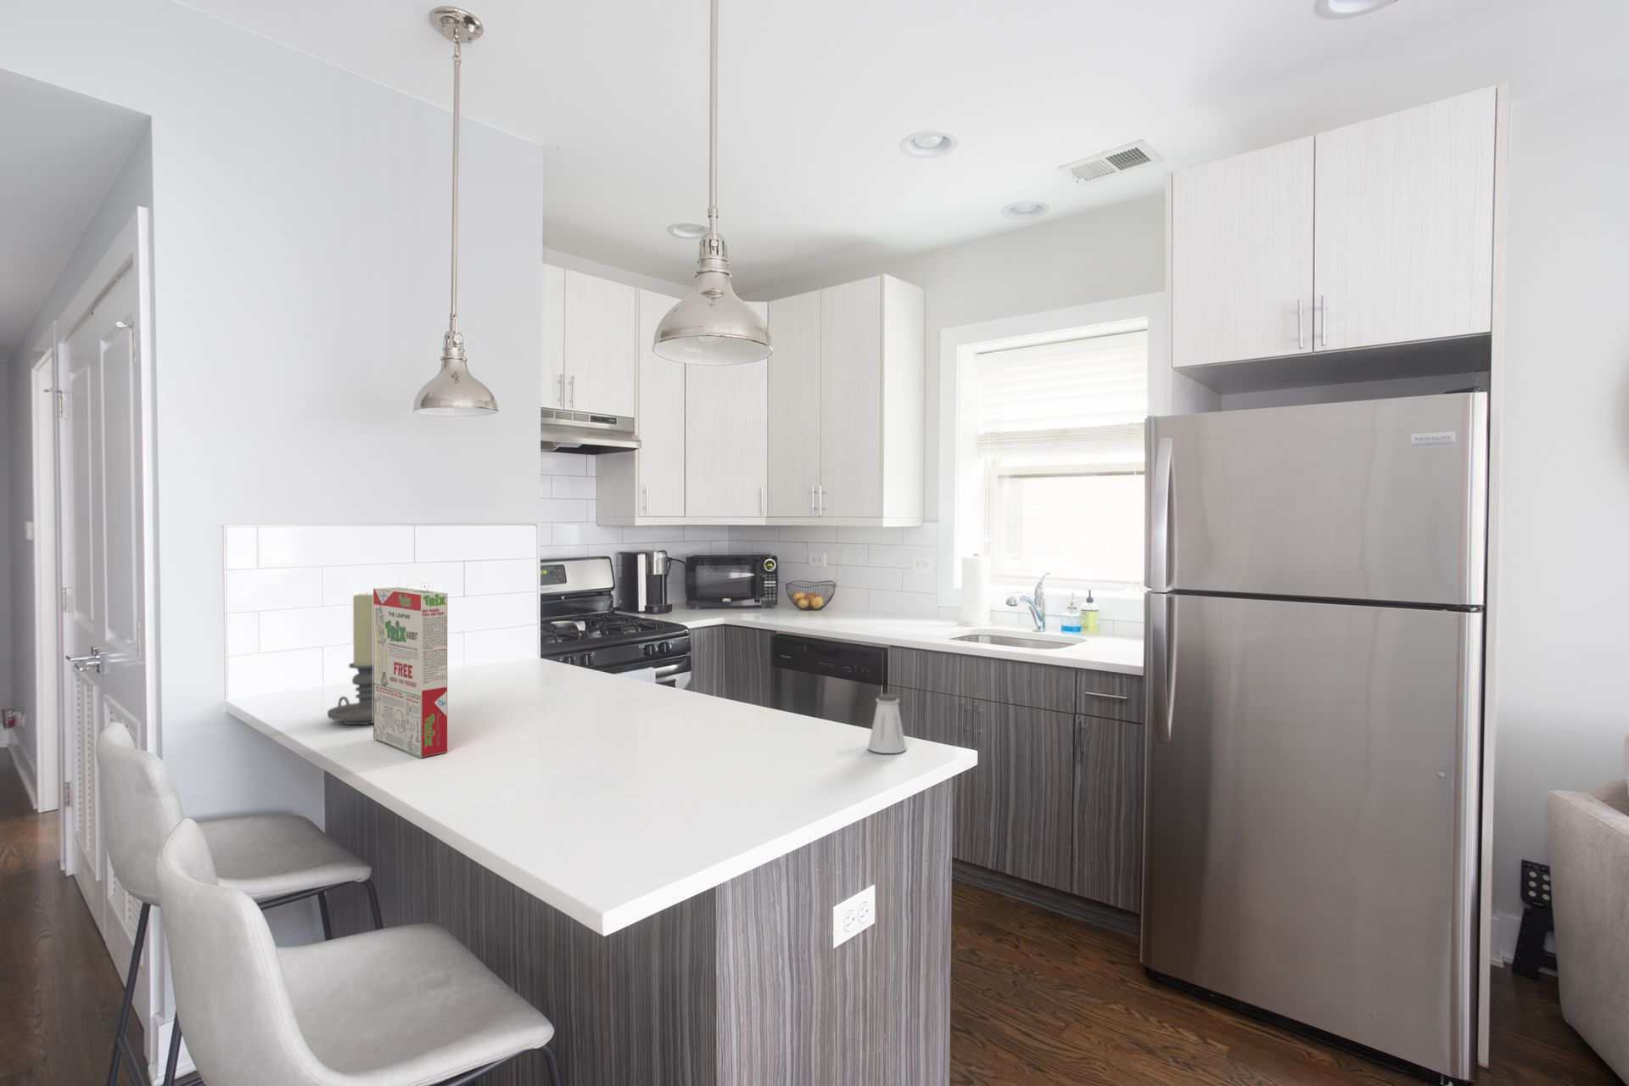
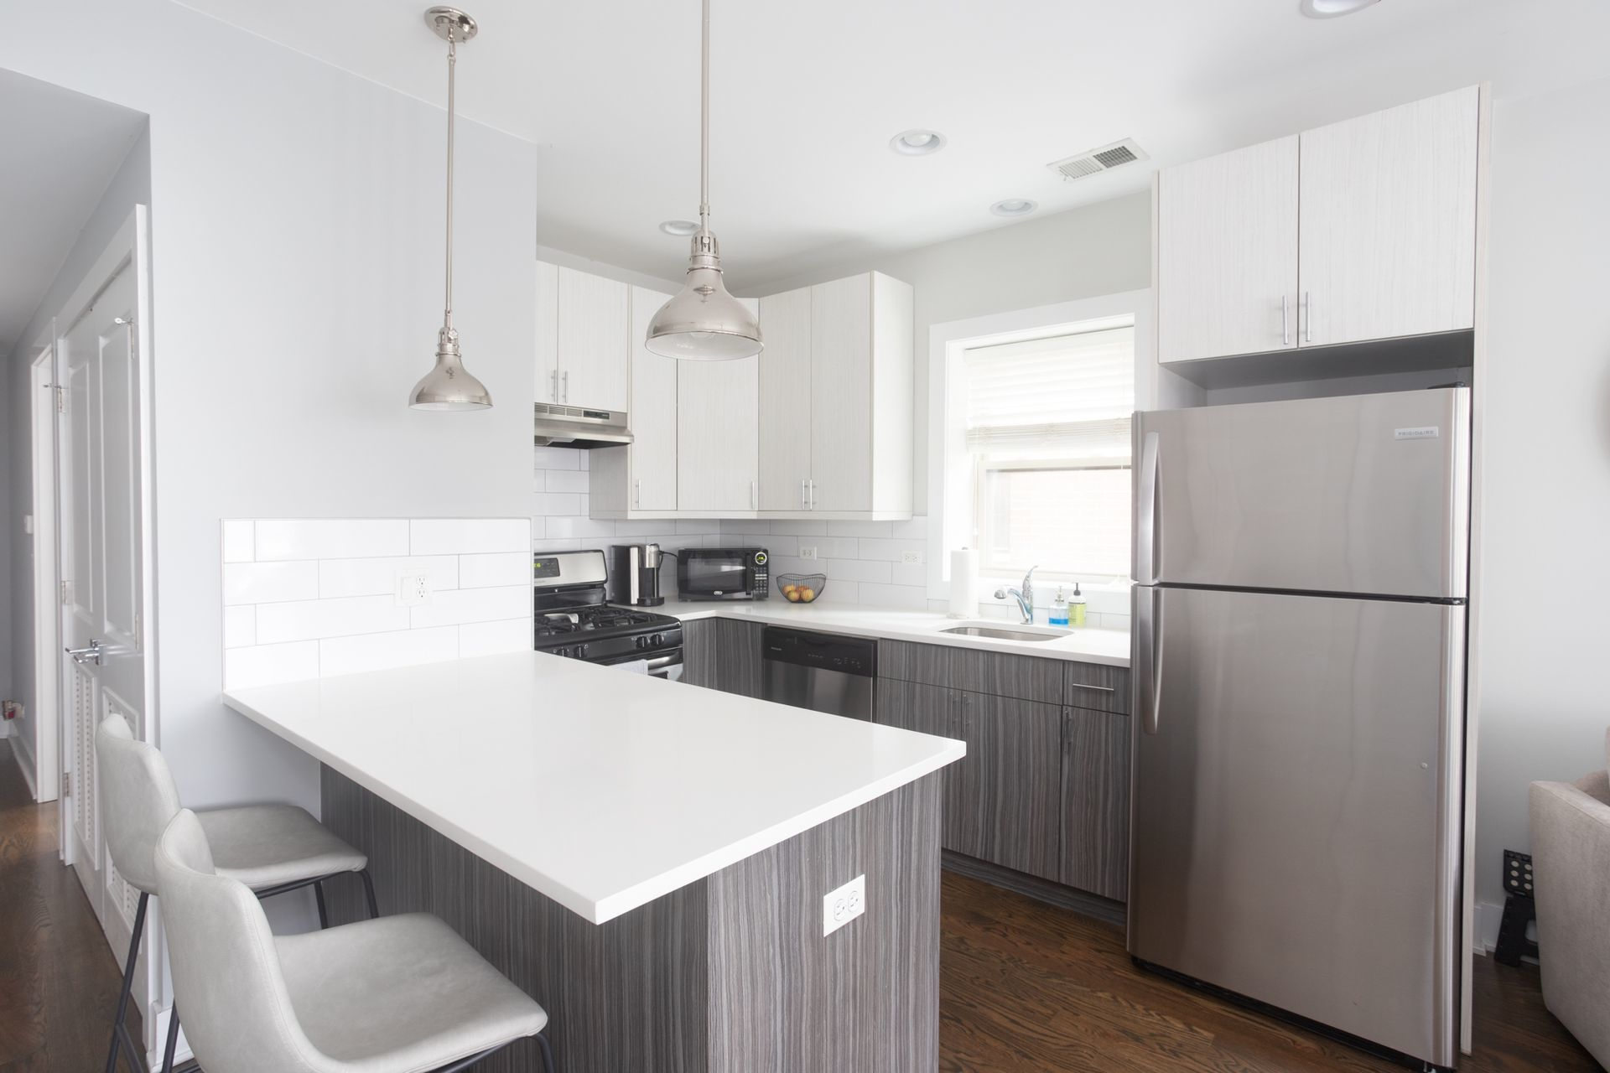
- cereal box (408, 668)
- saltshaker (887, 721)
- candle holder (362, 655)
